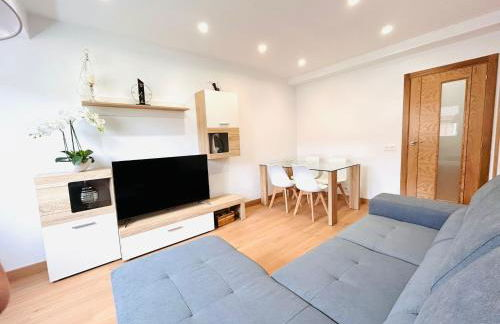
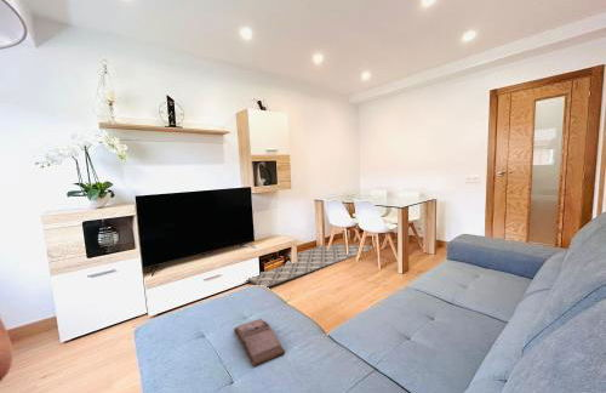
+ hardback book (257, 335)
+ rug (322, 255)
